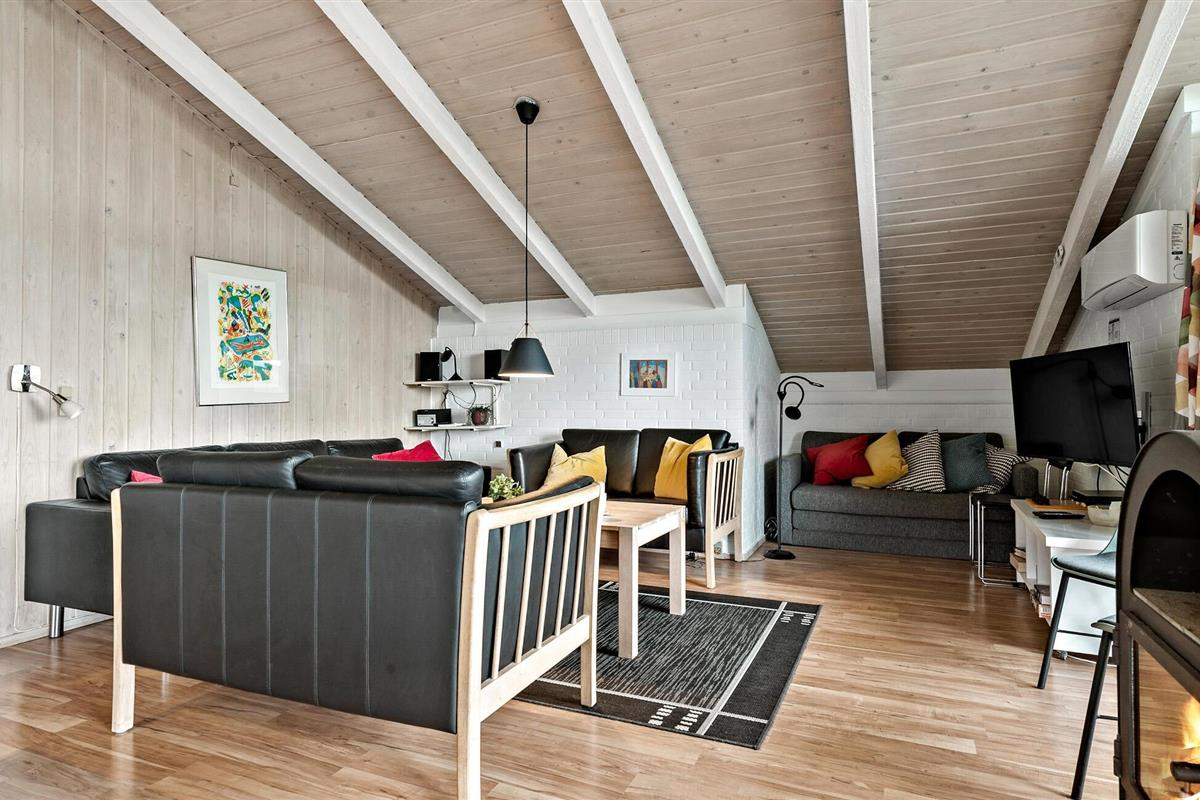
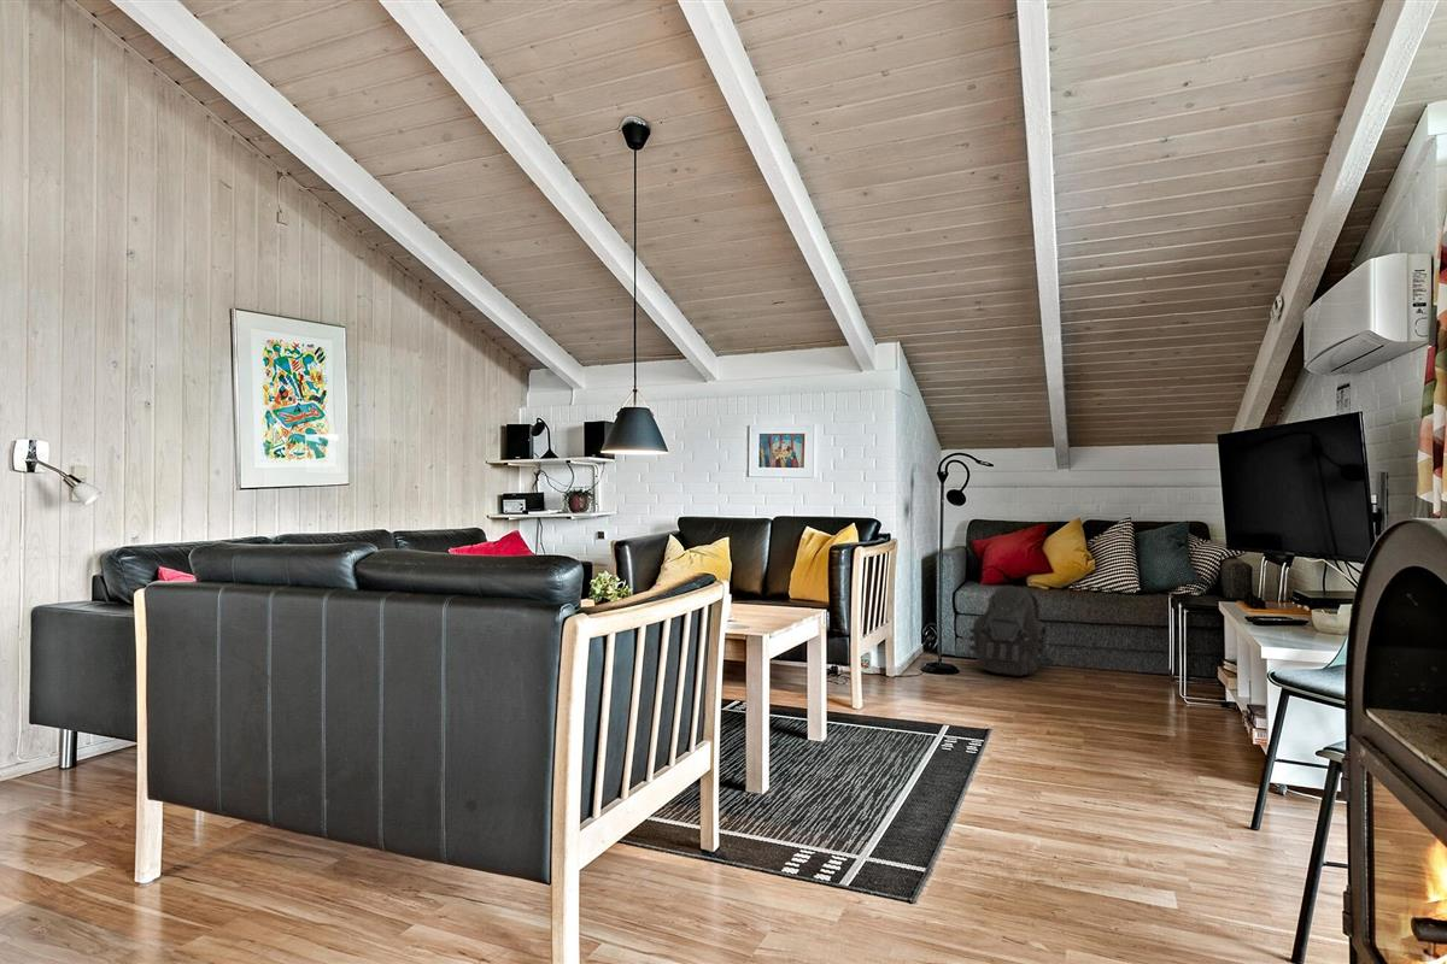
+ backpack (1010, 629)
